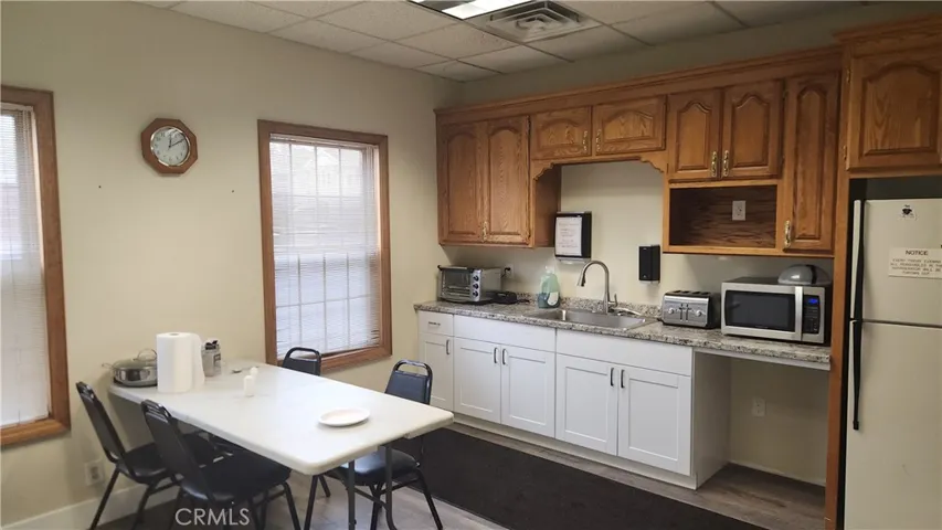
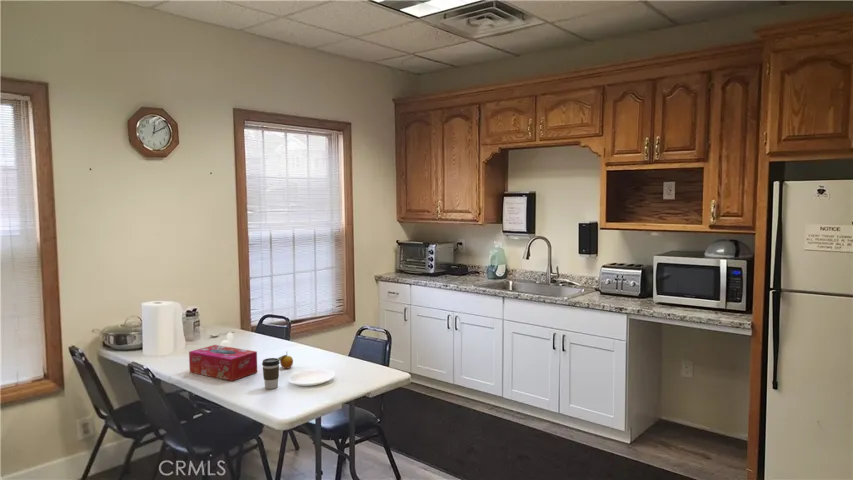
+ tissue box (223, 361)
+ coffee cup (271, 373)
+ fruit (283, 360)
